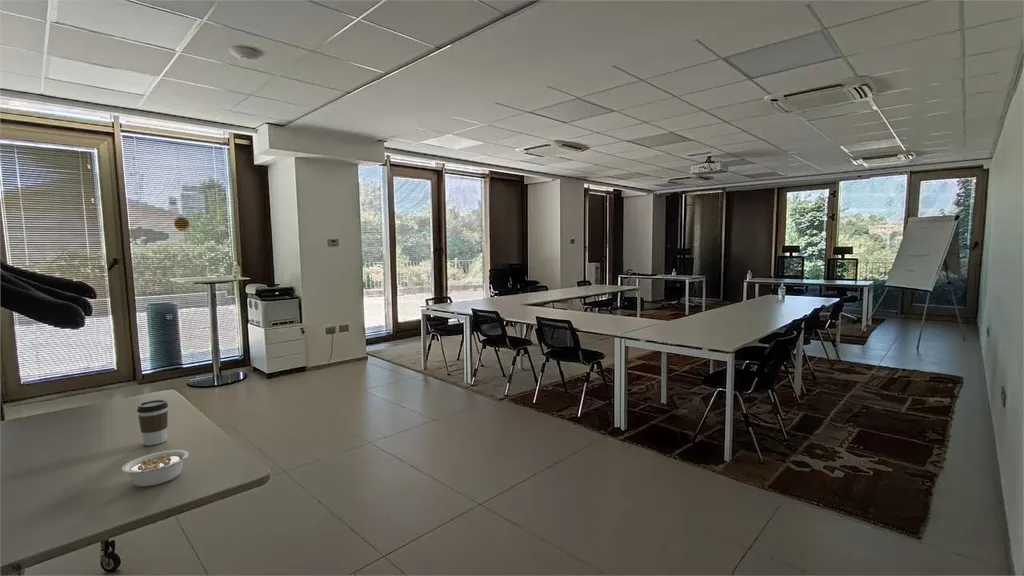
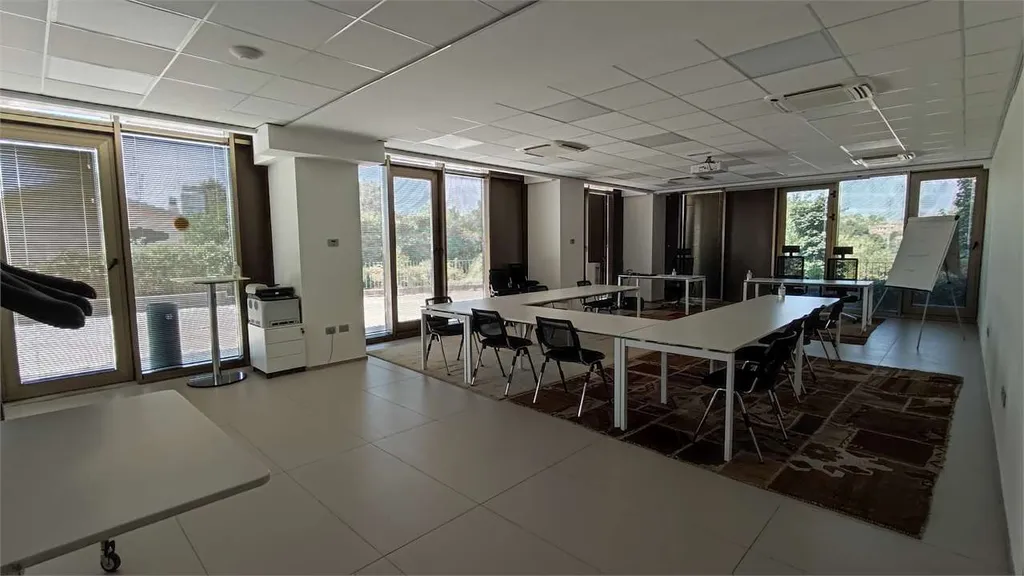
- coffee cup (153, 422)
- legume (159, 467)
